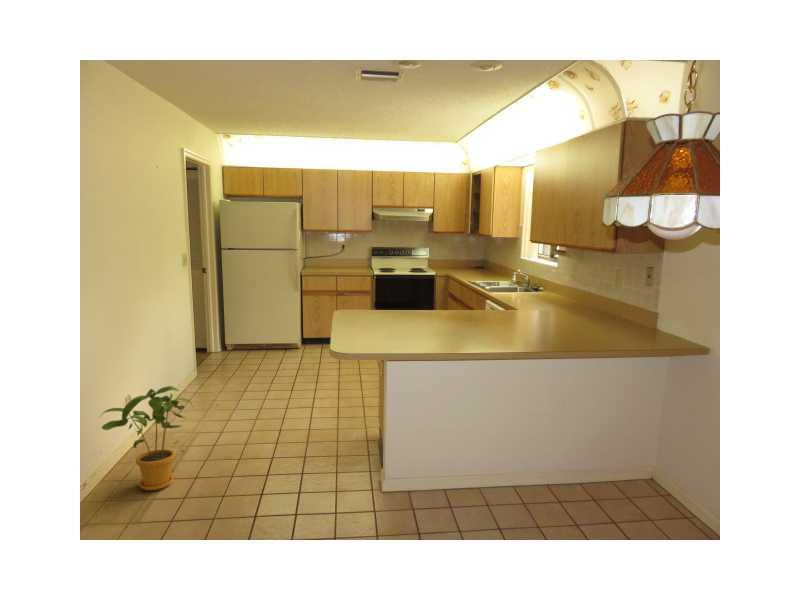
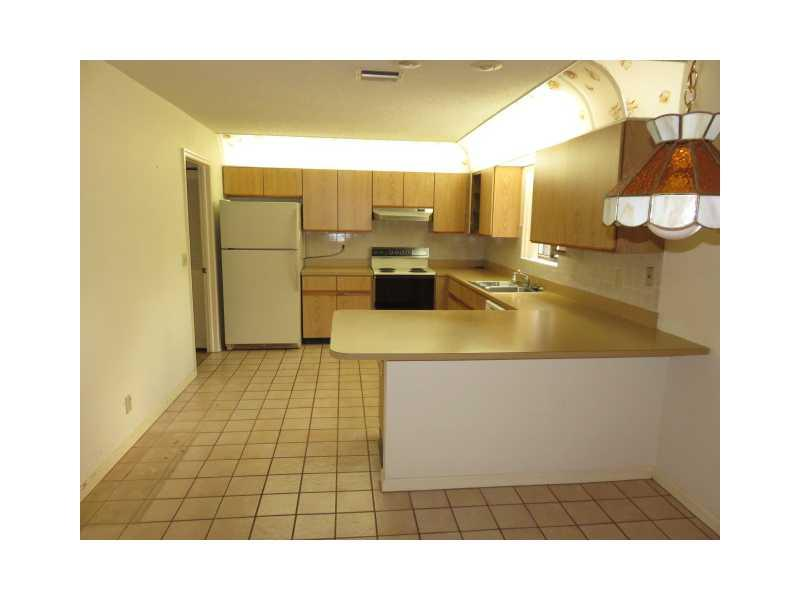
- house plant (142, 433)
